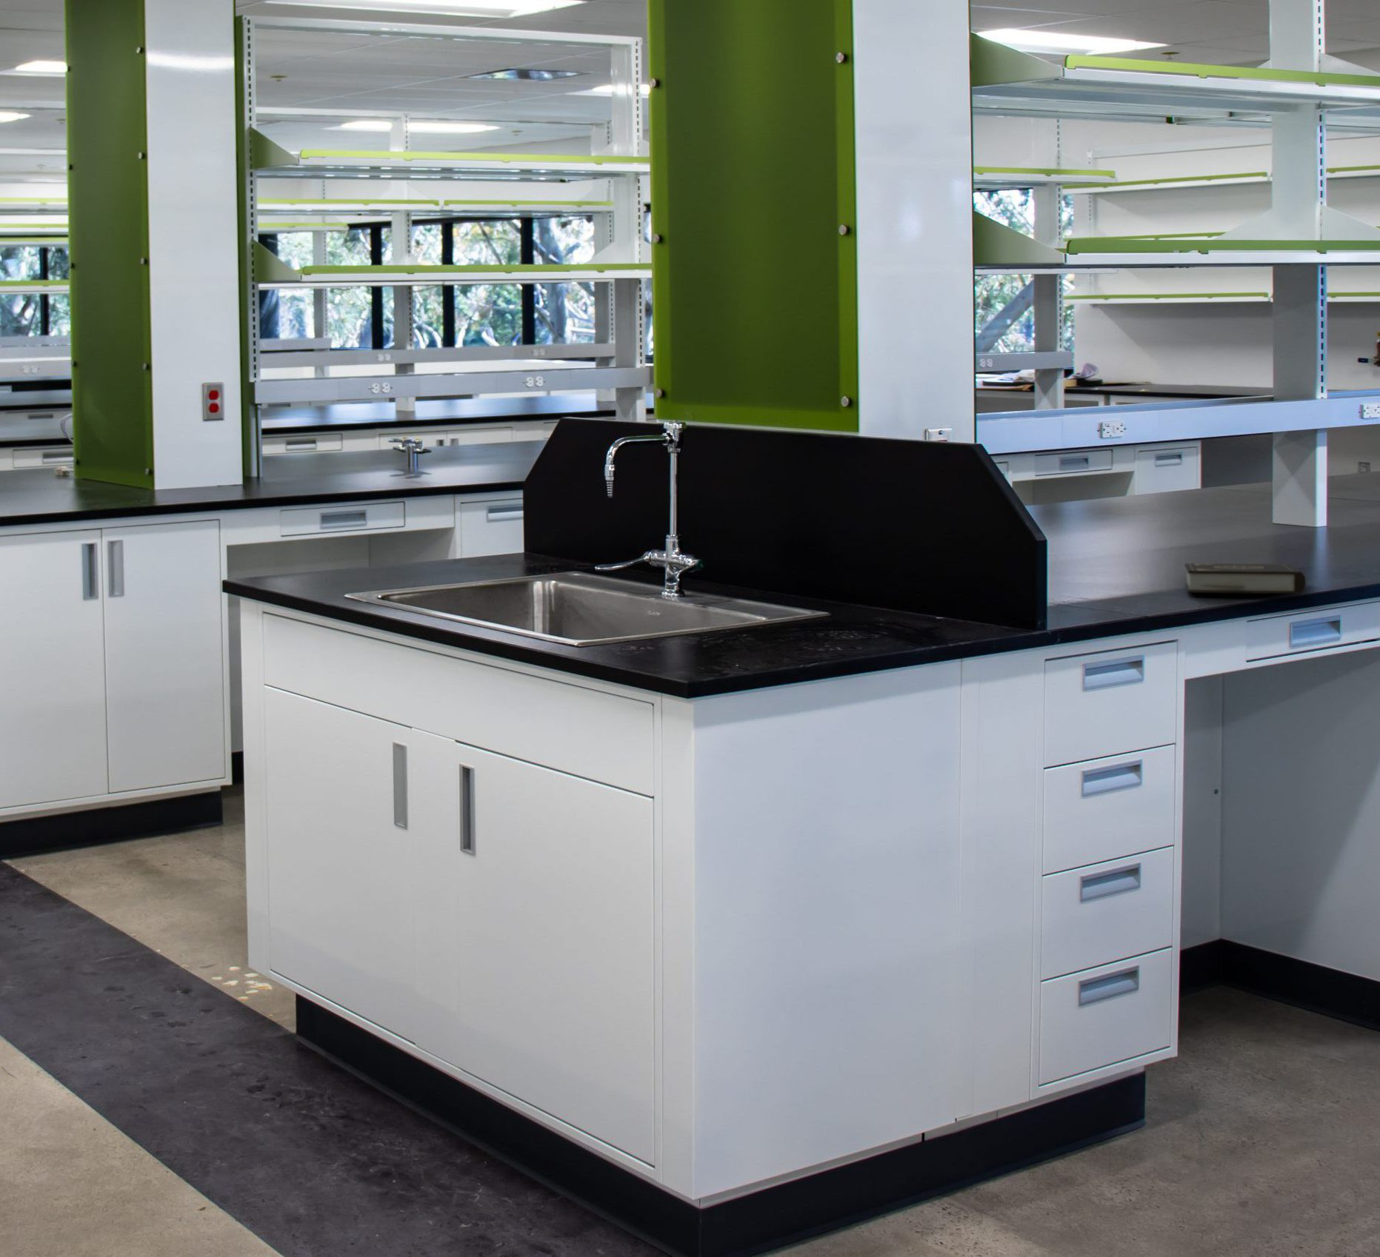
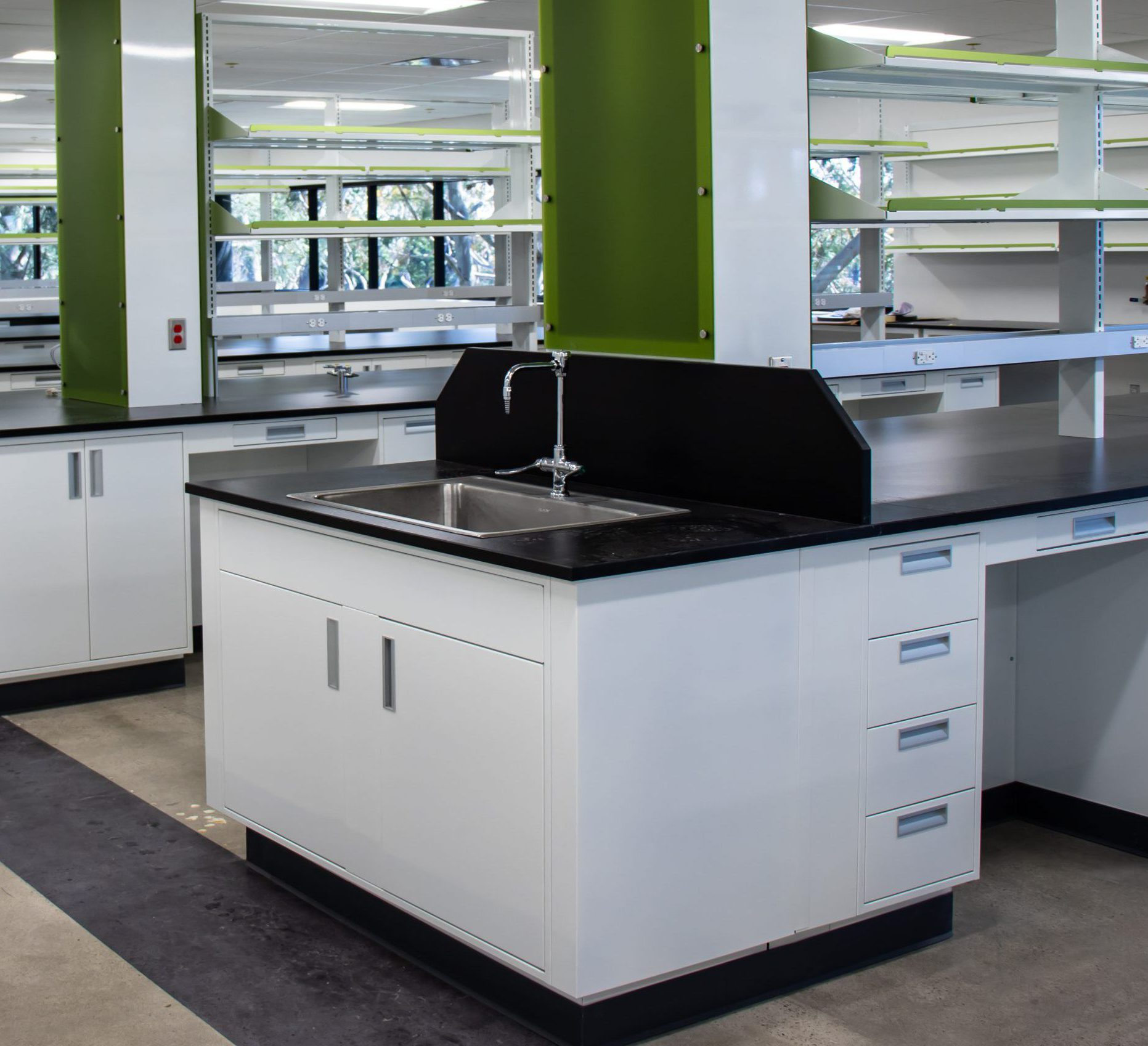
- book (1242, 577)
